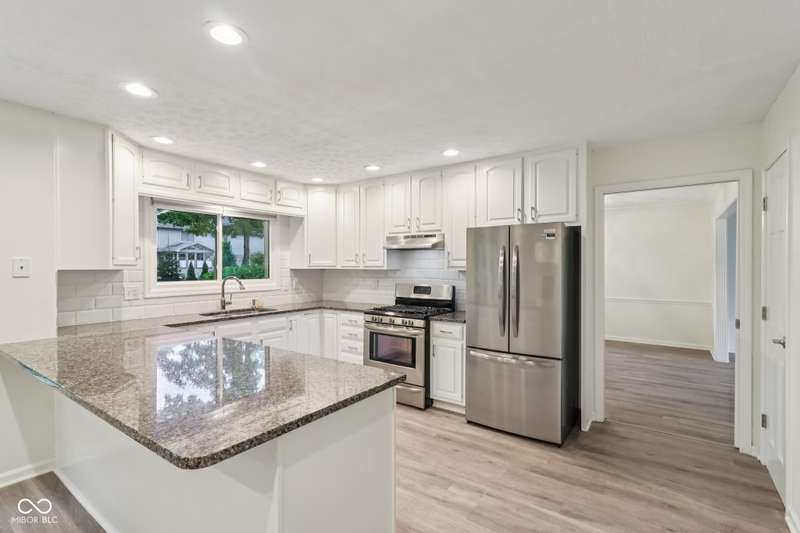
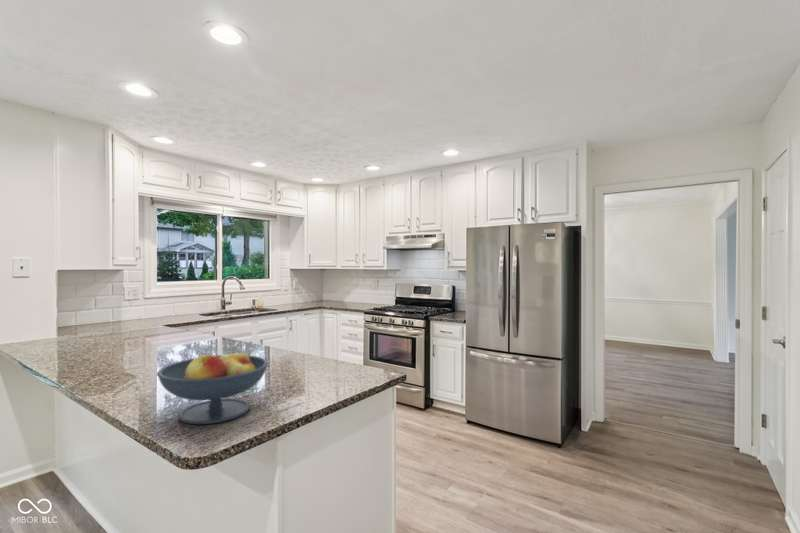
+ fruit bowl (215, 380)
